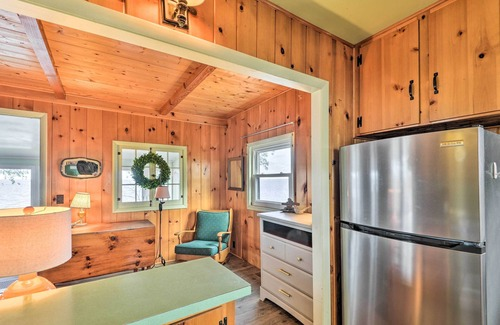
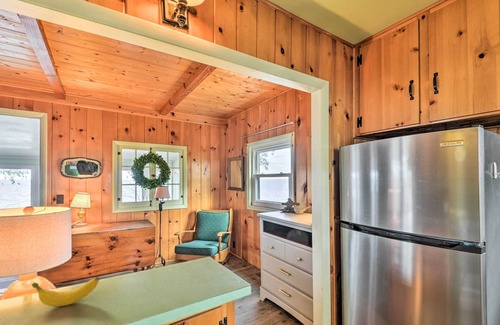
+ banana (67, 291)
